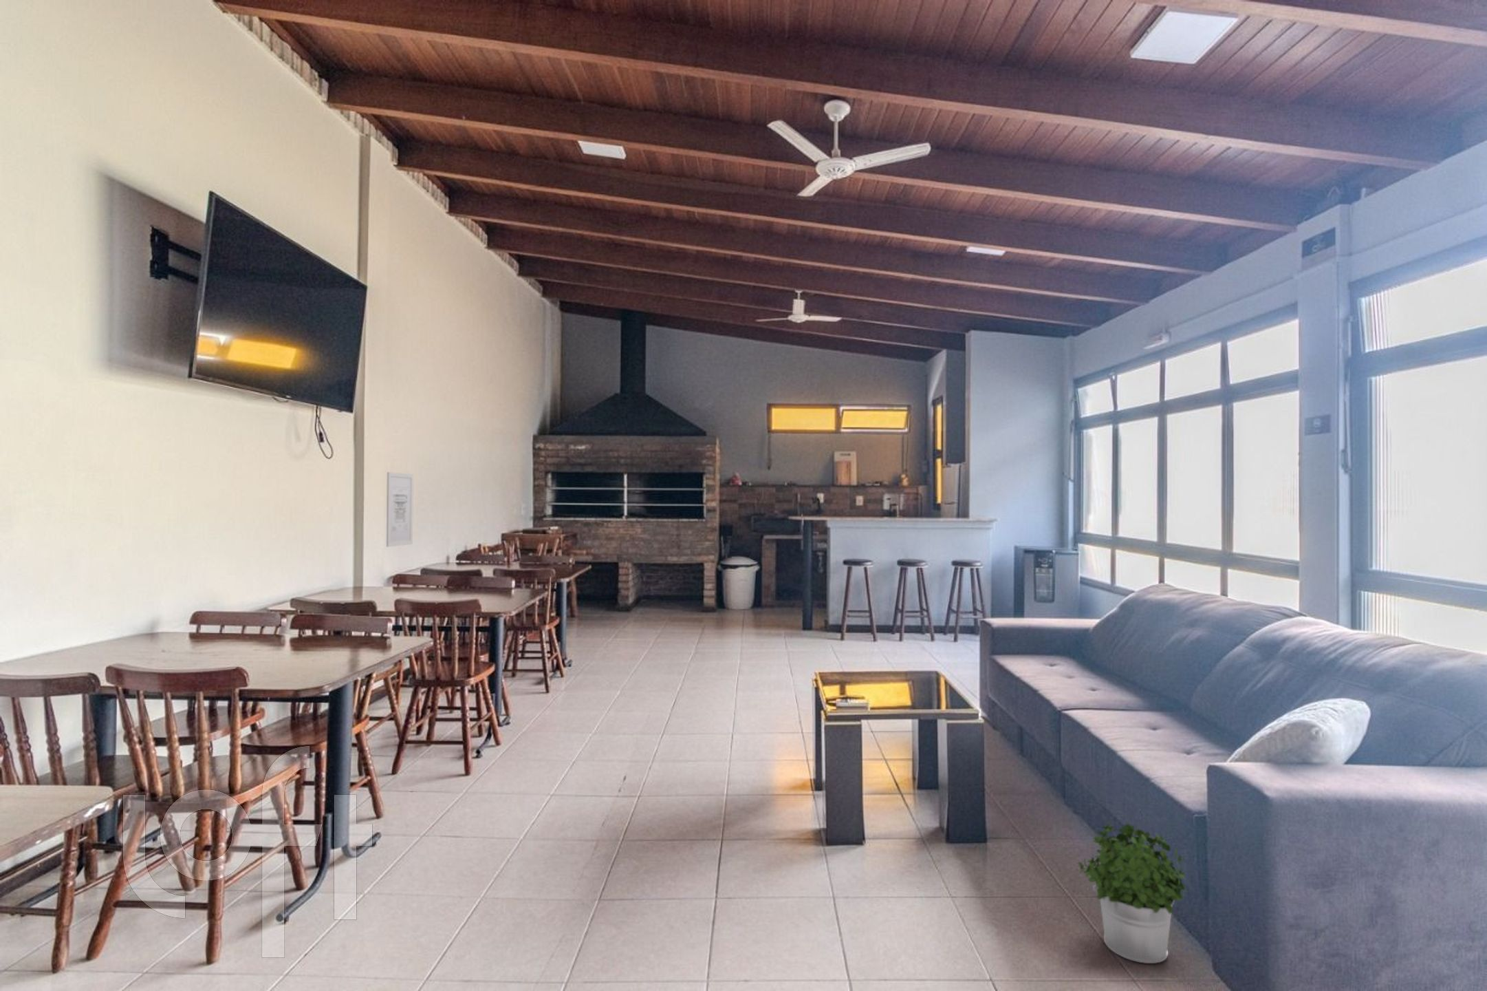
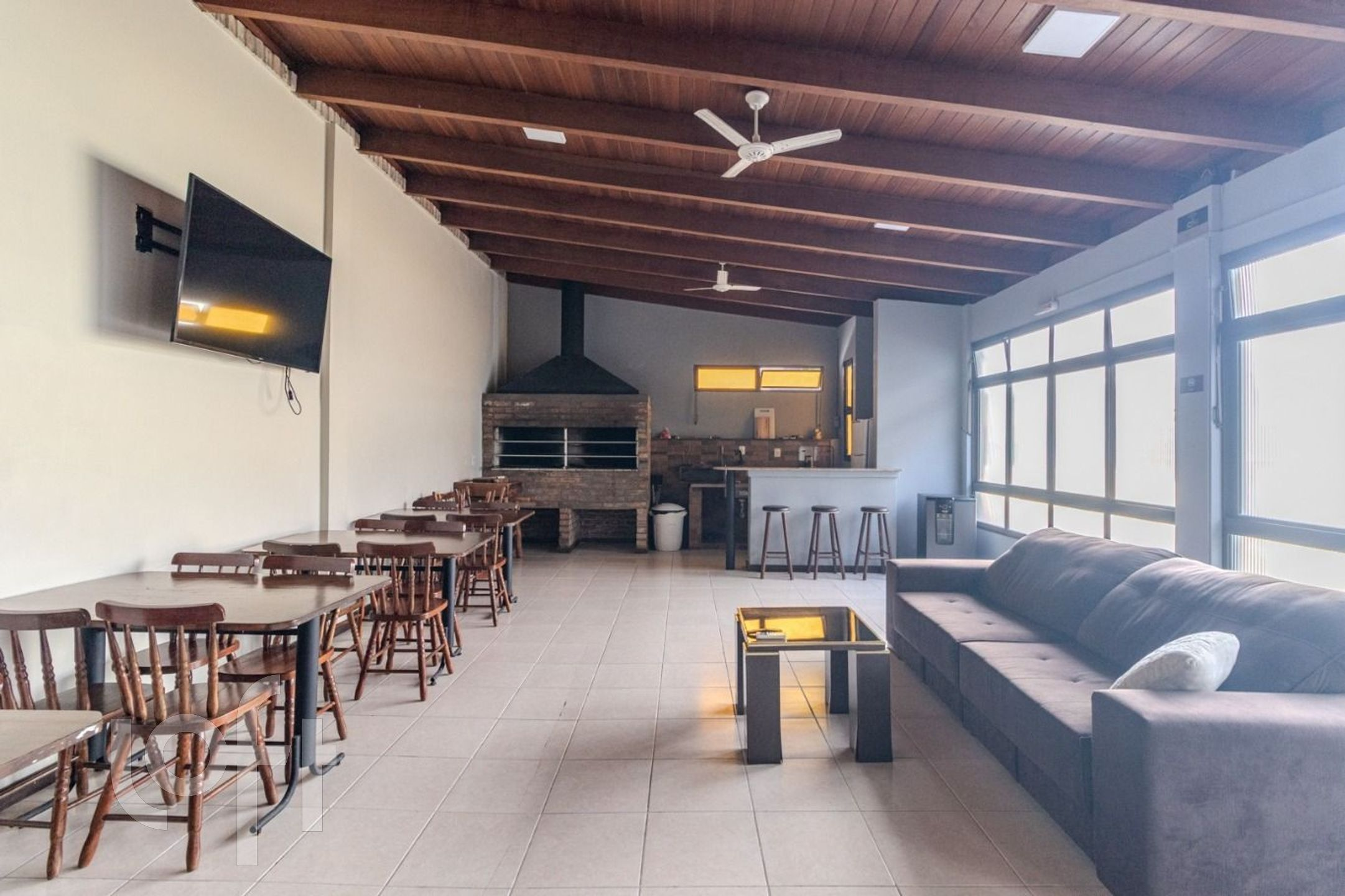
- potted plant (1129, 886)
- wall art (399, 509)
